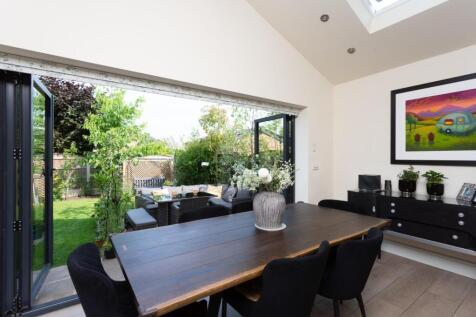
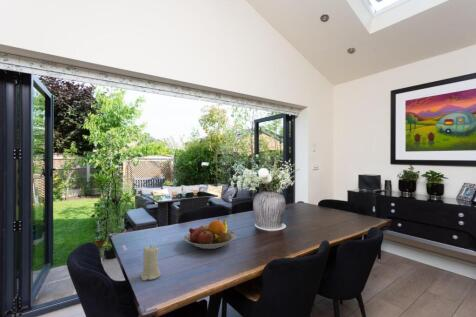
+ fruit bowl (210, 233)
+ candle (150, 261)
